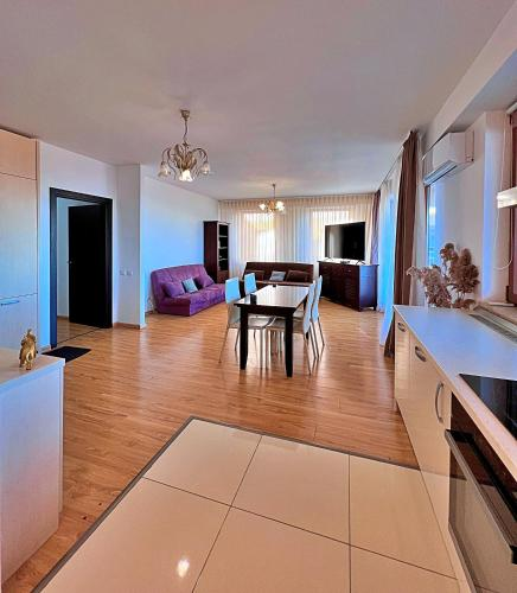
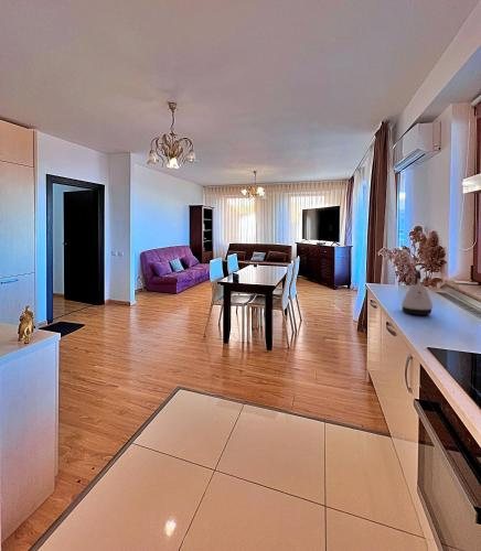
+ kettle (417, 292)
